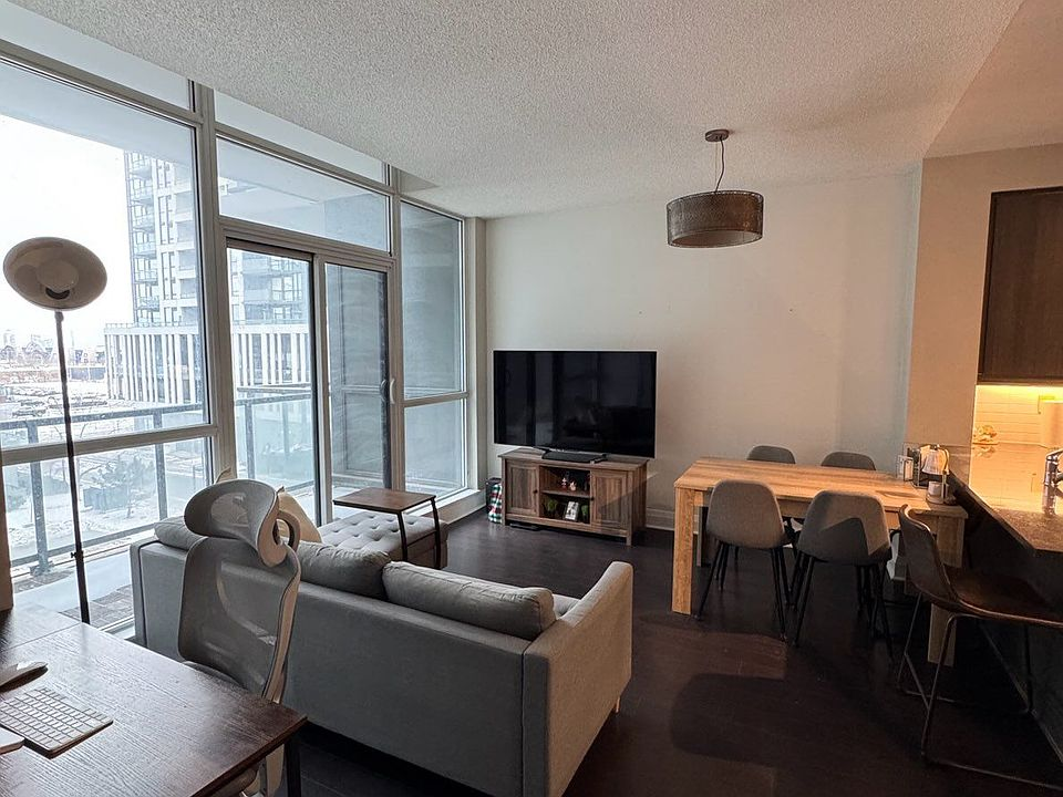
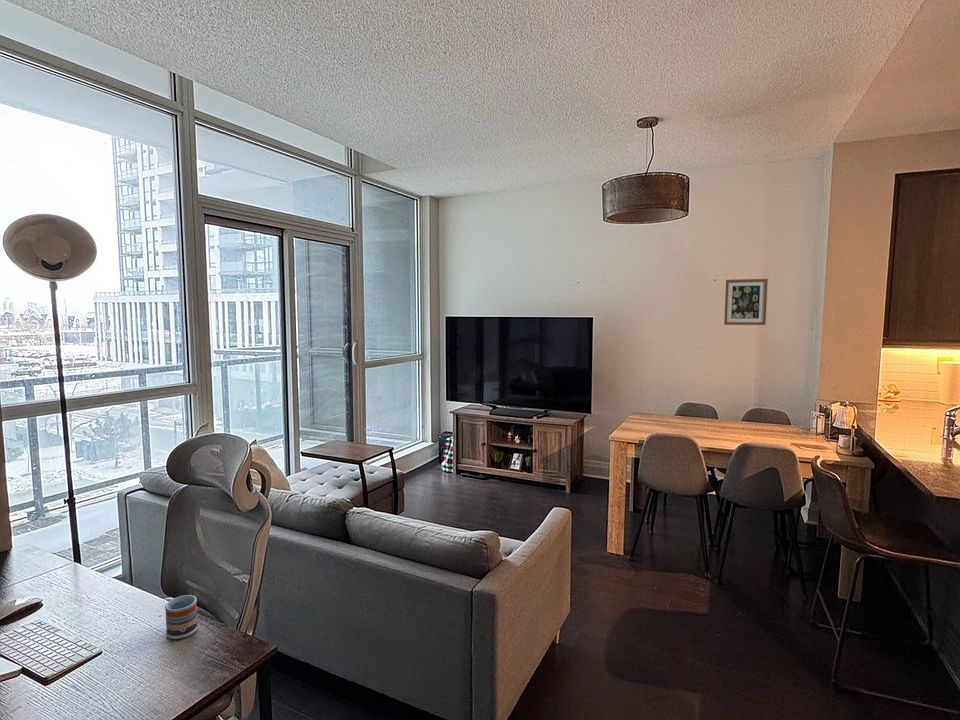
+ wall art (745, 302)
+ cup (178, 615)
